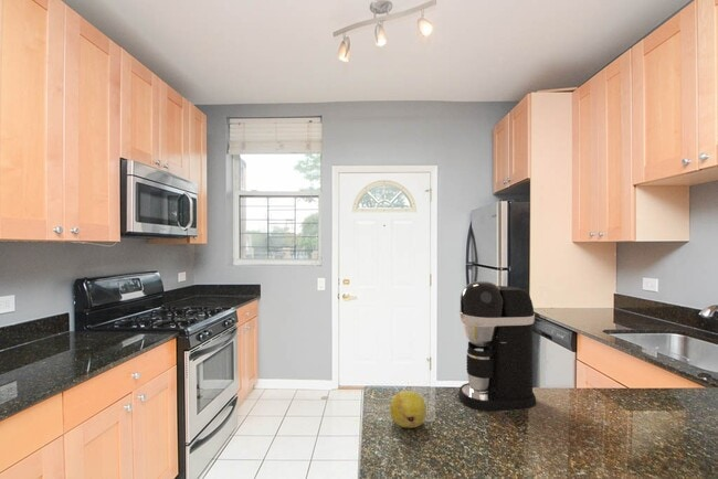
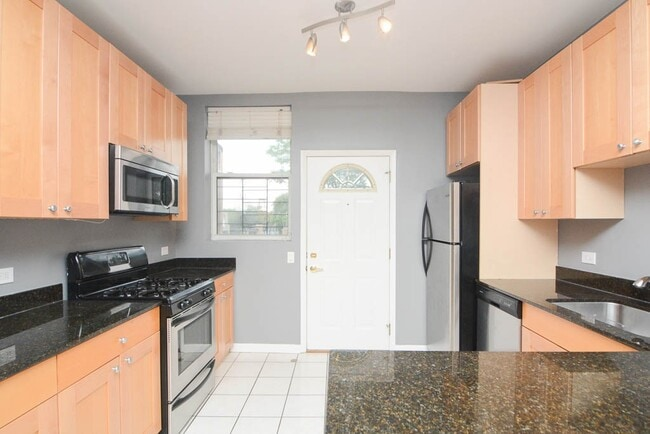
- coffee maker (496, 340)
- fruit (408, 408)
